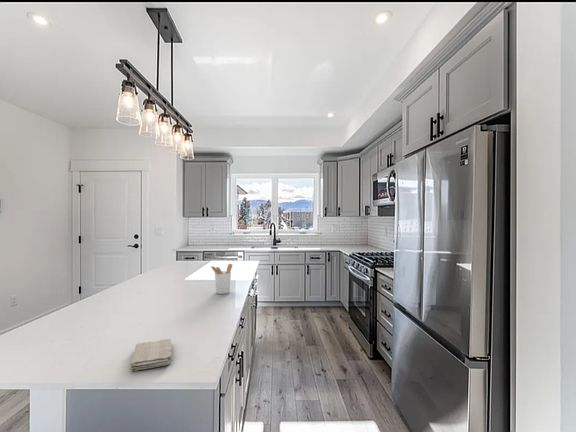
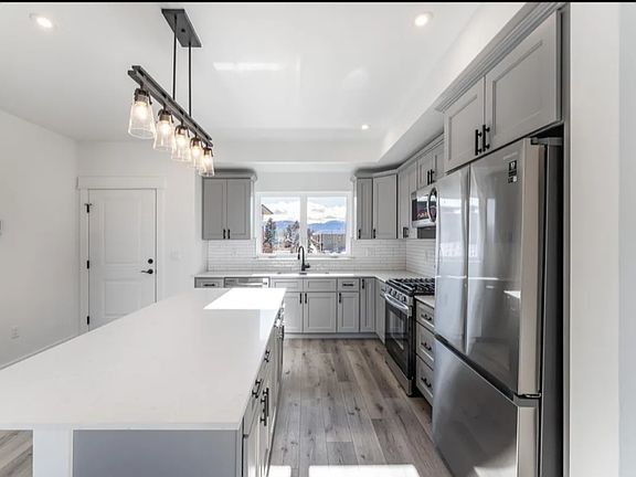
- washcloth (152, 352)
- utensil holder (220, 278)
